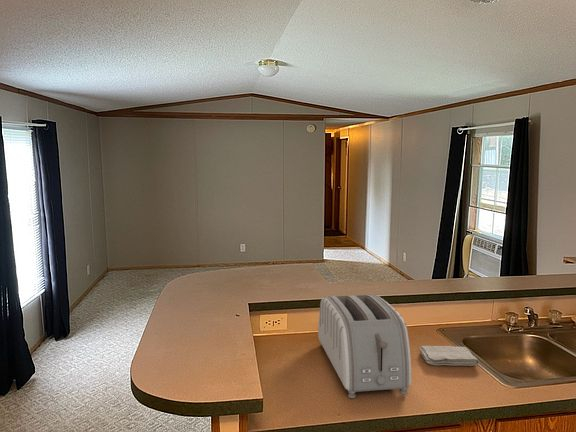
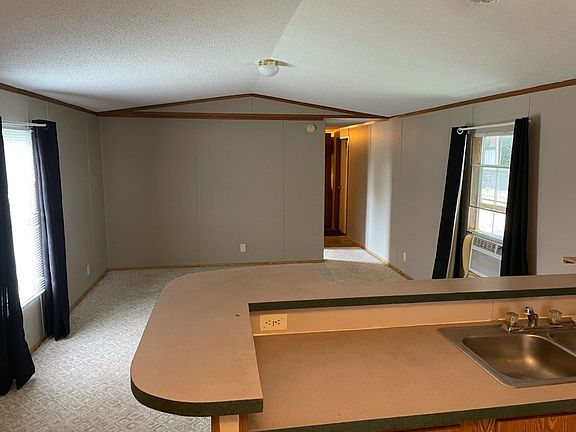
- toaster (361, 336)
- washcloth (447, 354)
